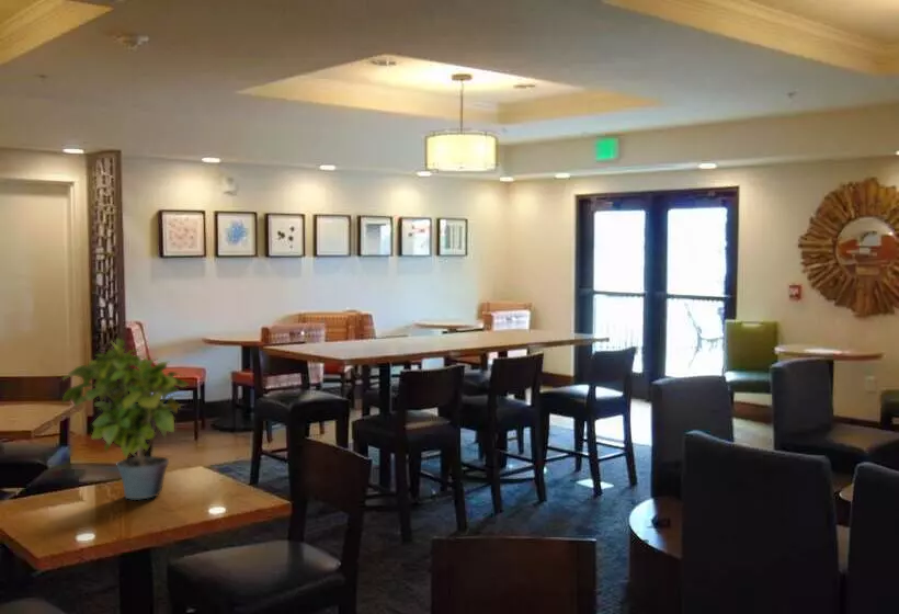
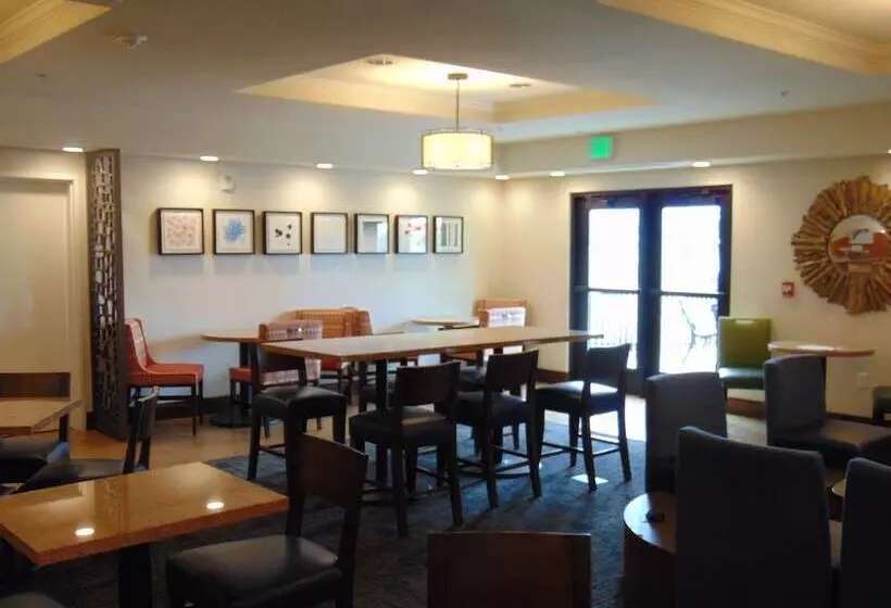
- potted plant (132, 417)
